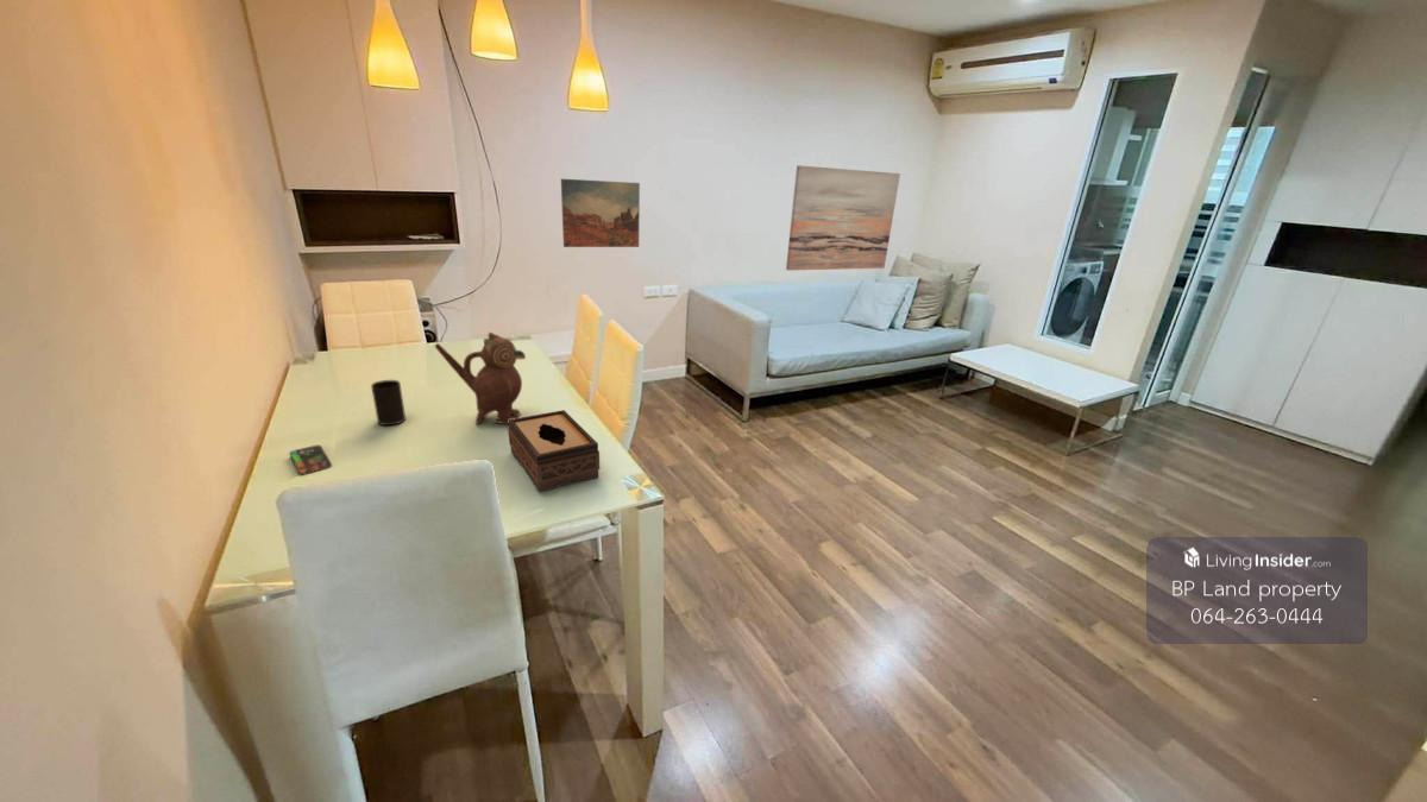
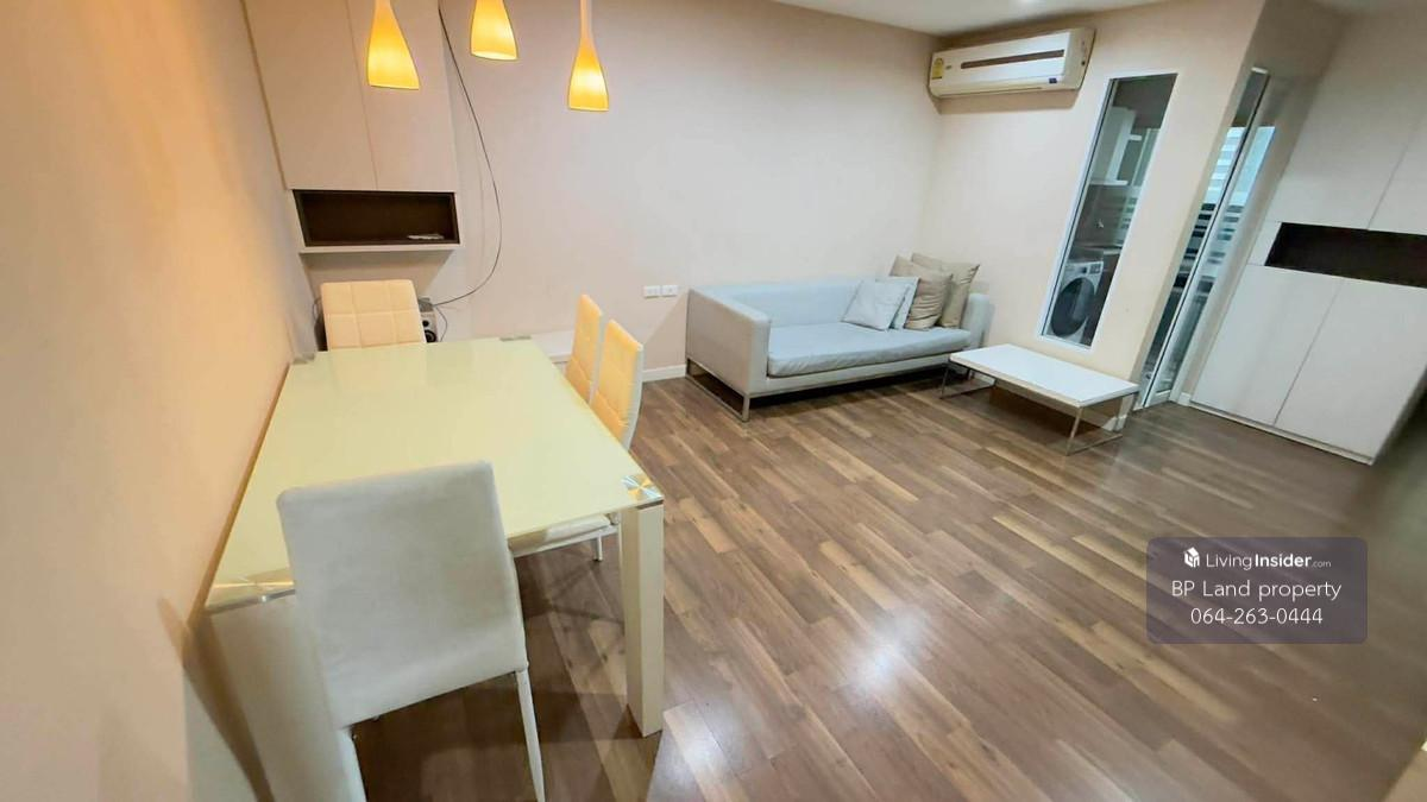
- smartphone (310, 459)
- teapot (485, 379)
- cup (389, 402)
- tissue box (552, 447)
- wall art (602, 214)
- wall art (843, 220)
